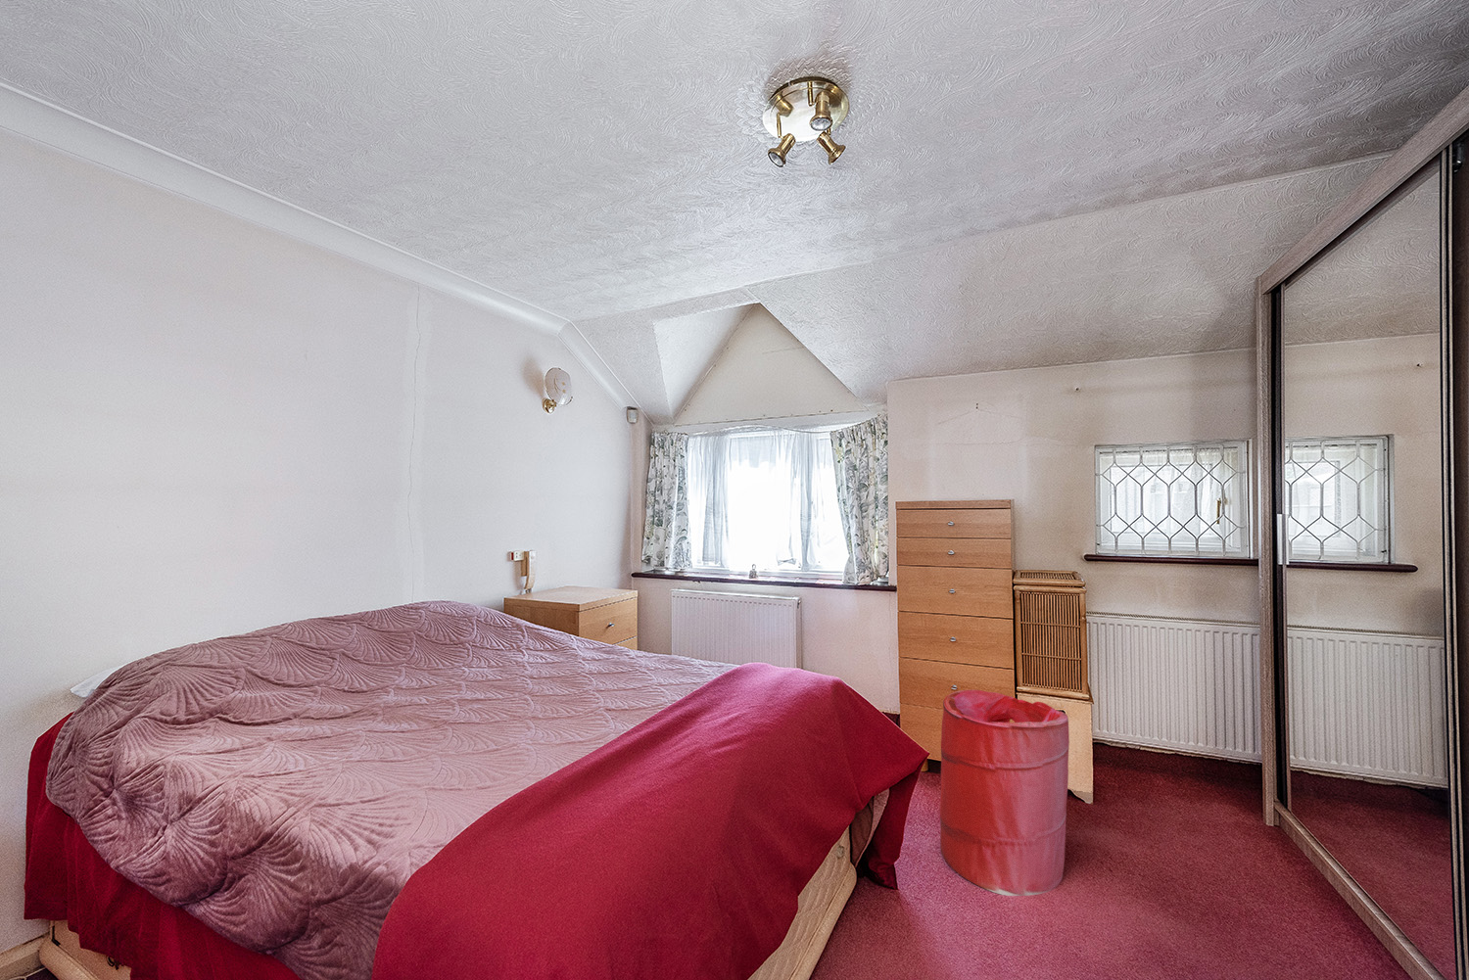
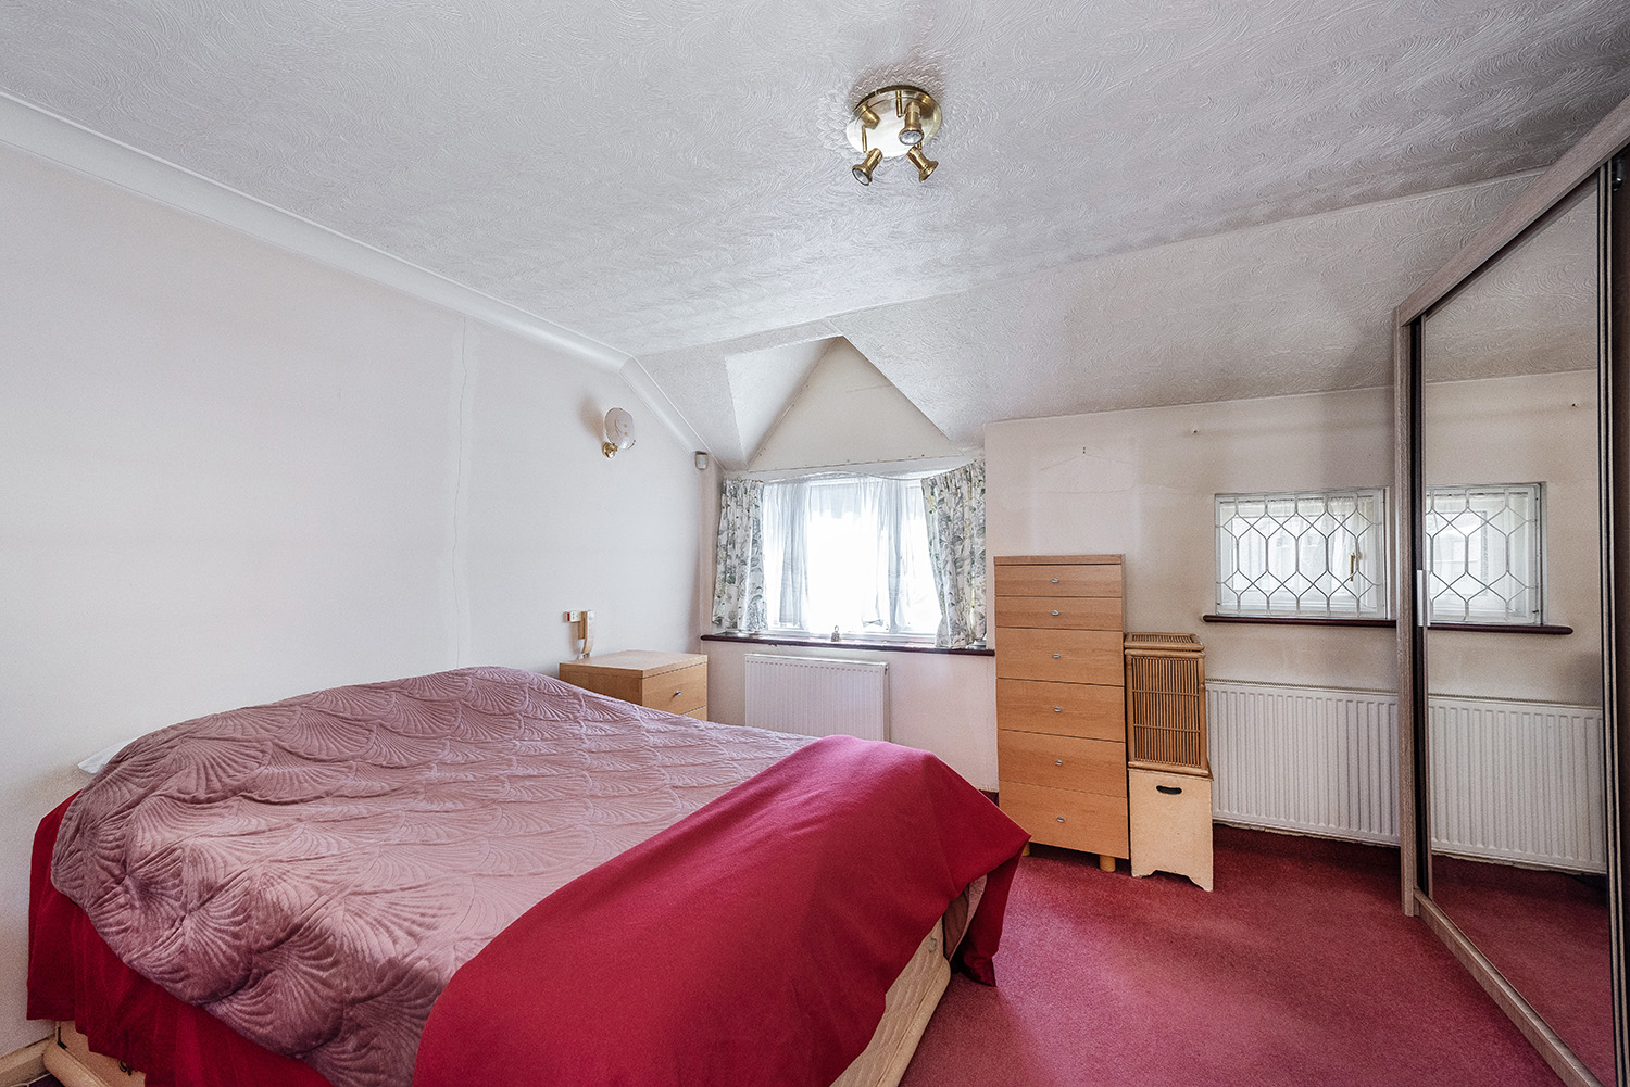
- laundry hamper (1002, 780)
